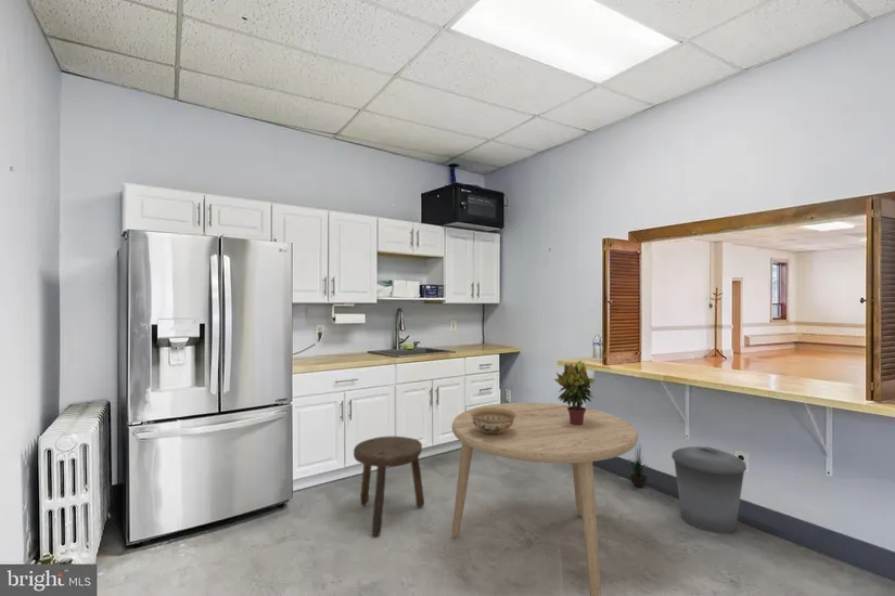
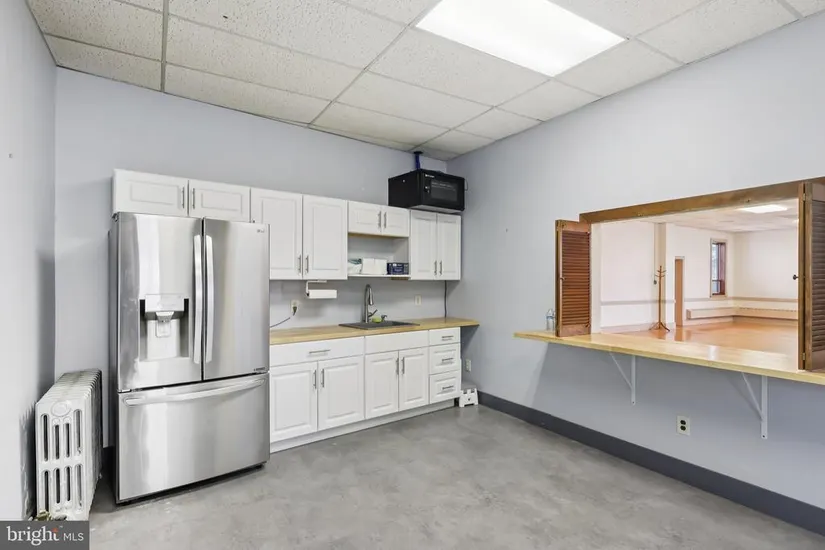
- ceramic bowl (493, 422)
- potted plant (637, 462)
- trash can (707, 483)
- dining table (541, 462)
- potted plant (576, 391)
- stool (384, 481)
